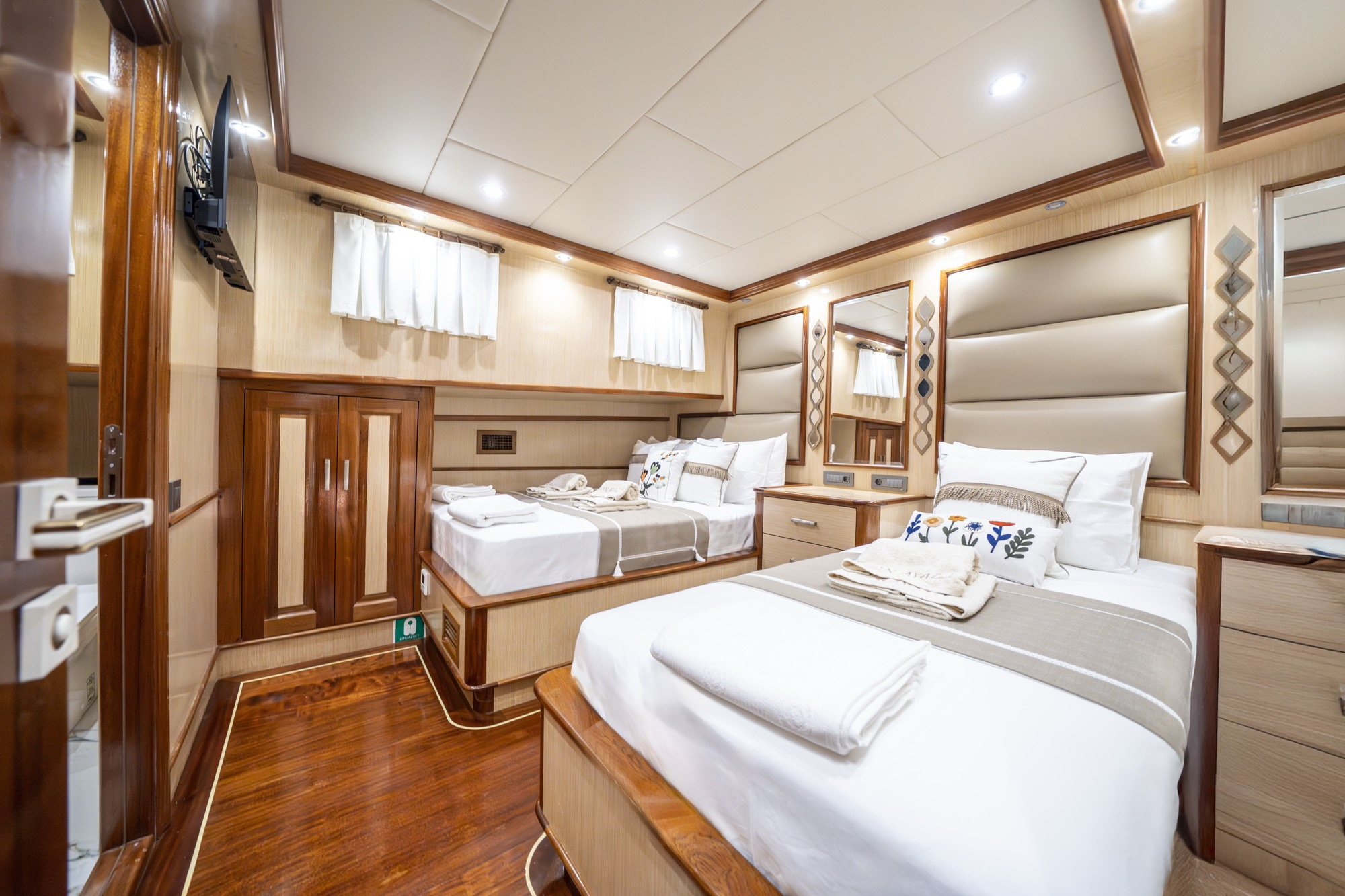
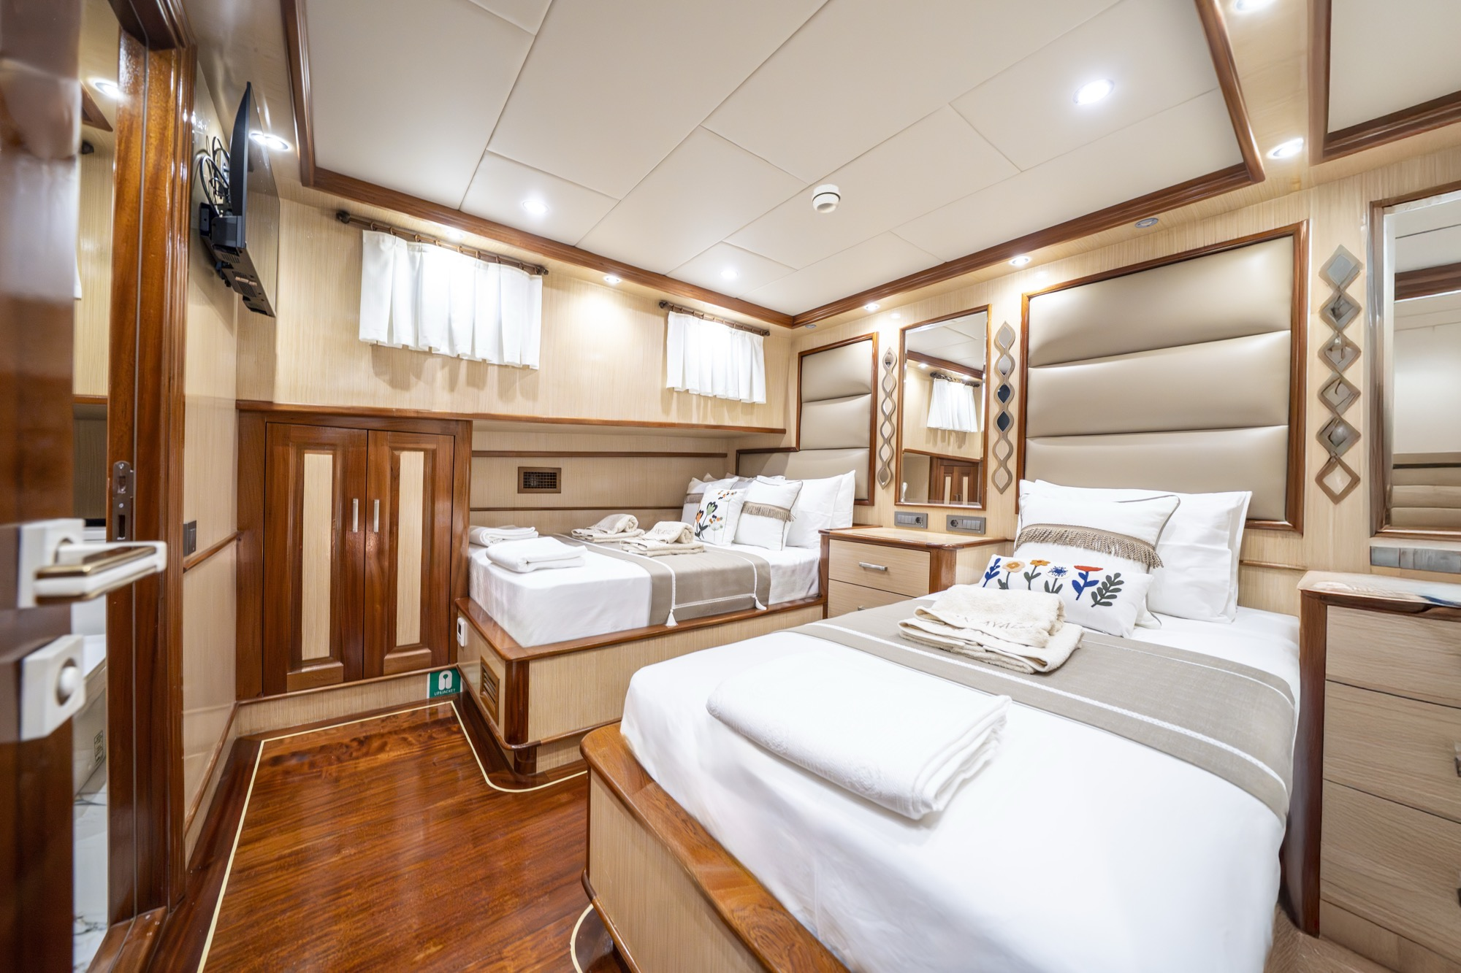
+ smoke detector (826, 200)
